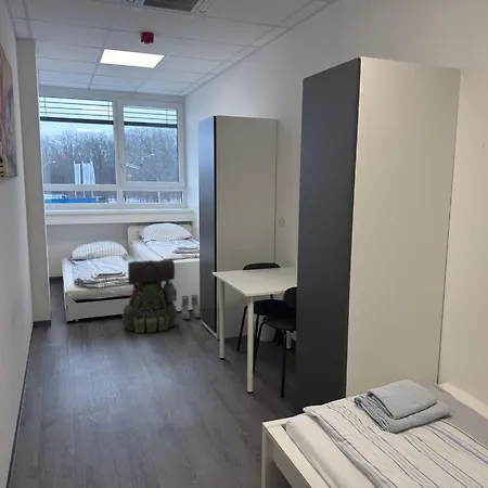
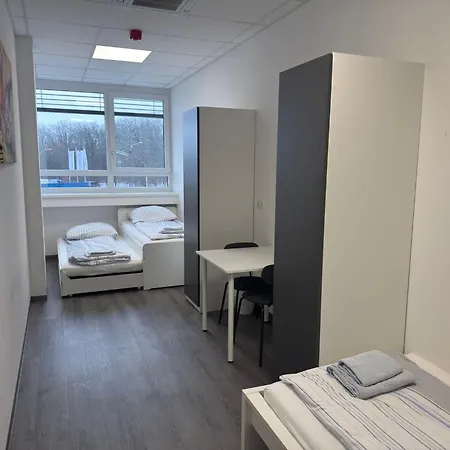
- boots (192, 306)
- backpack (149, 292)
